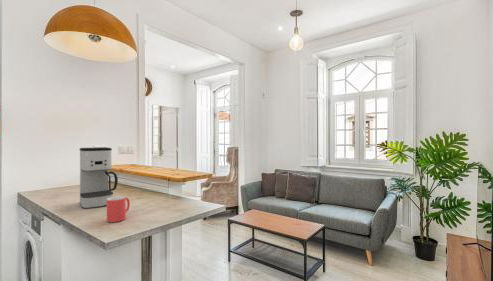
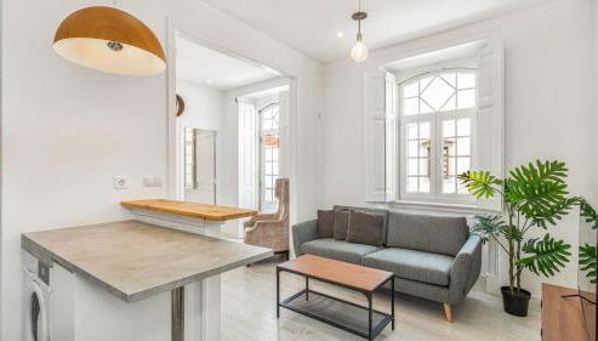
- mug (119, 208)
- coffee maker (99, 175)
